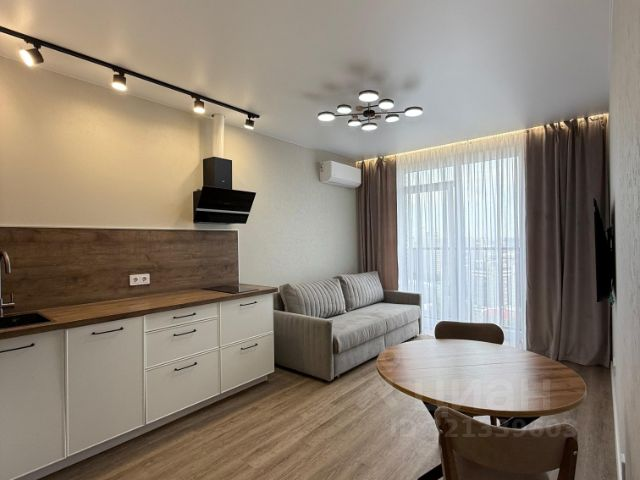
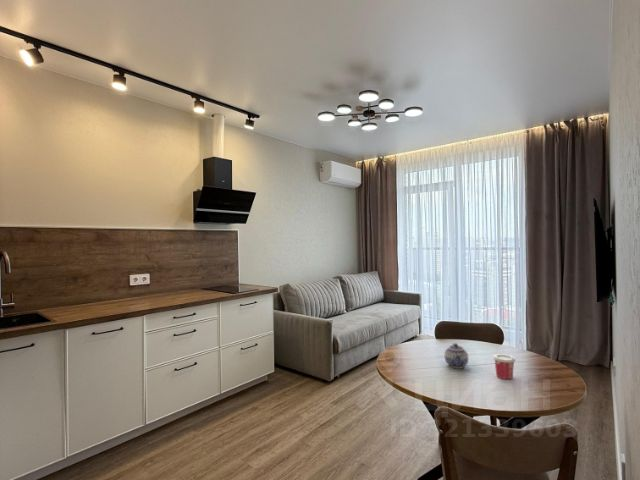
+ teapot (456, 354)
+ cup (504, 366)
